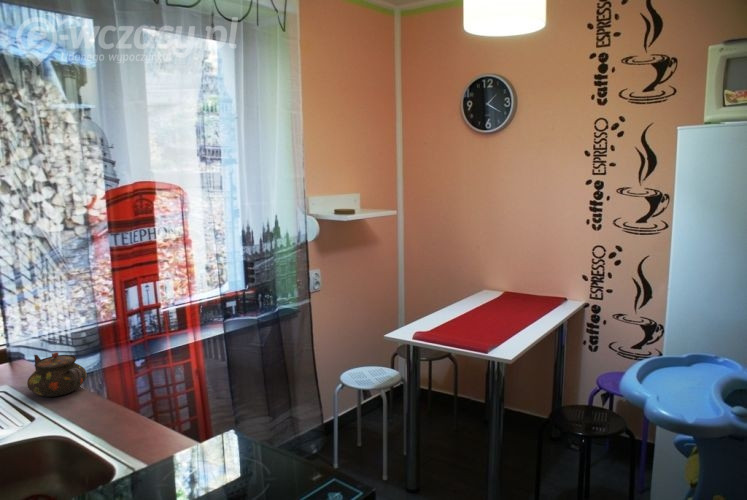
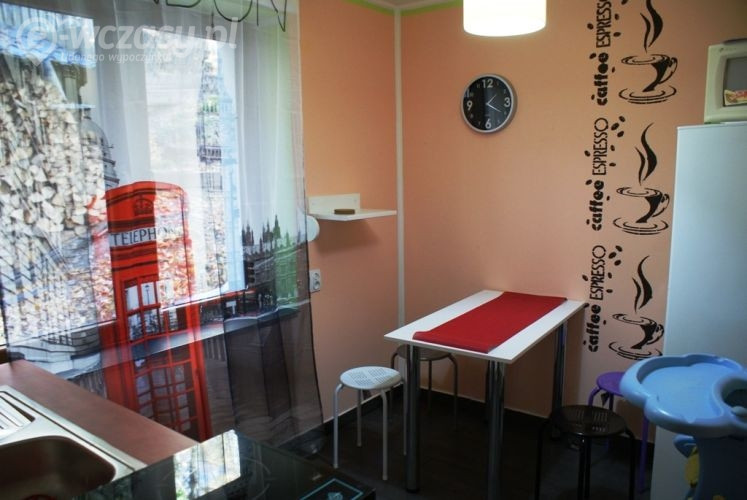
- teapot (56, 371)
